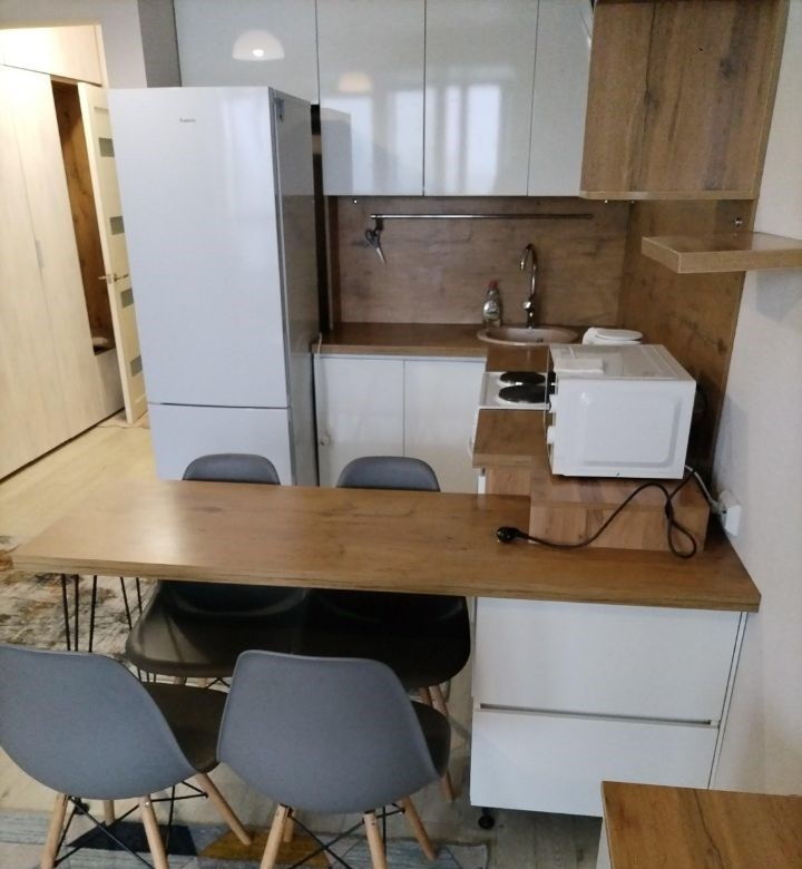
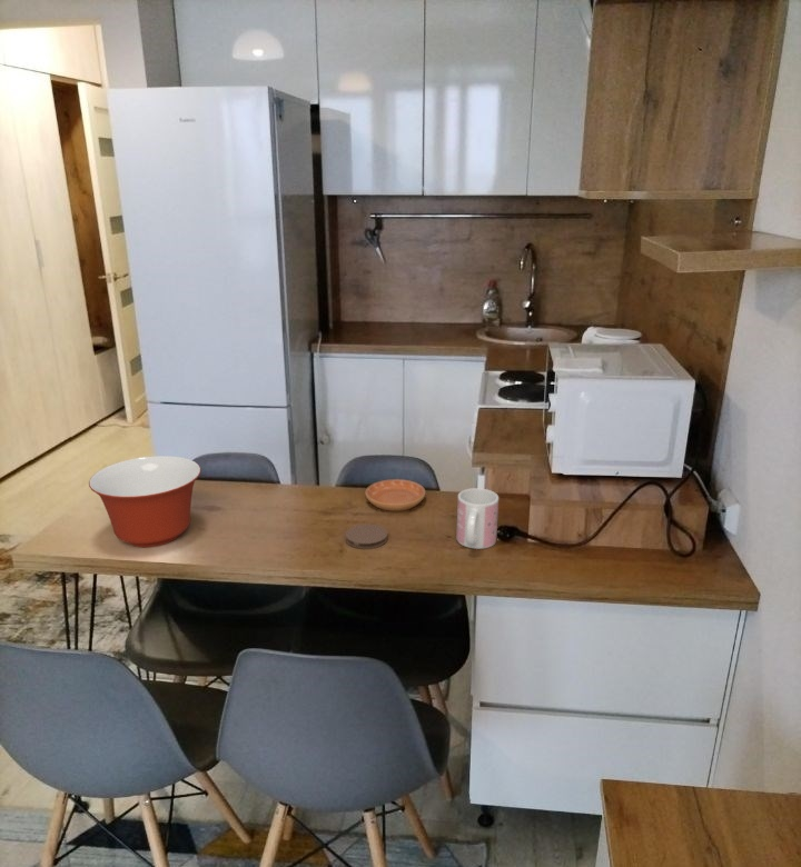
+ mixing bowl (149, 505)
+ mug (476, 520)
+ coaster (366, 536)
+ saucer (395, 496)
